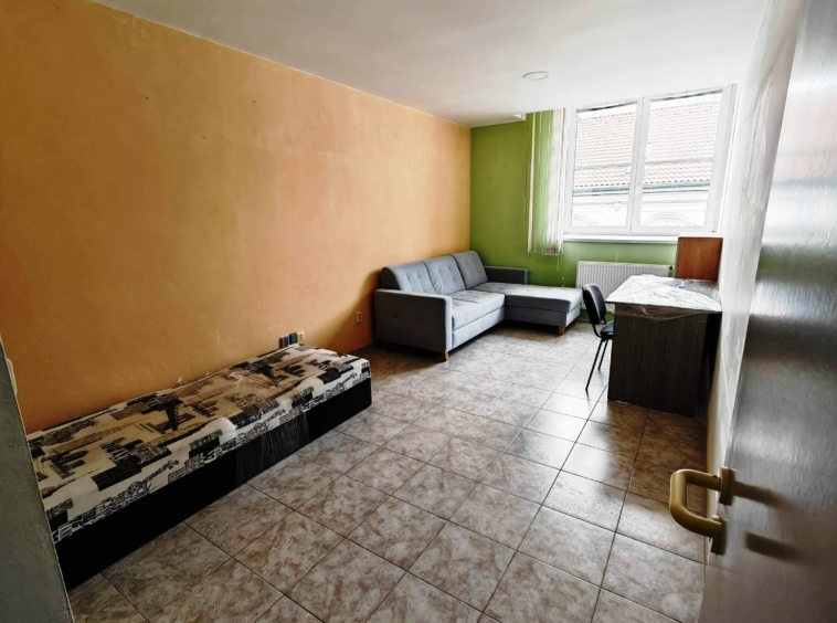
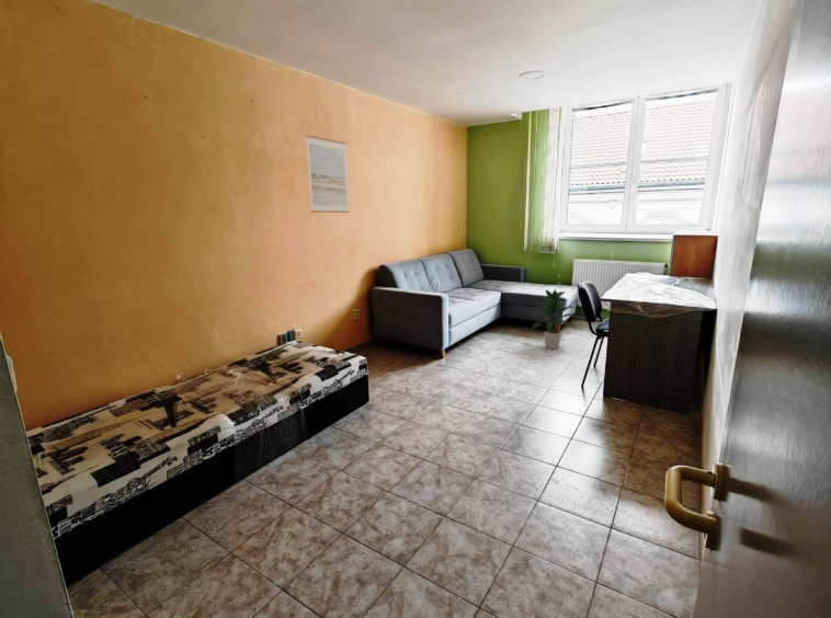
+ wall art (329, 176)
+ indoor plant (551, 317)
